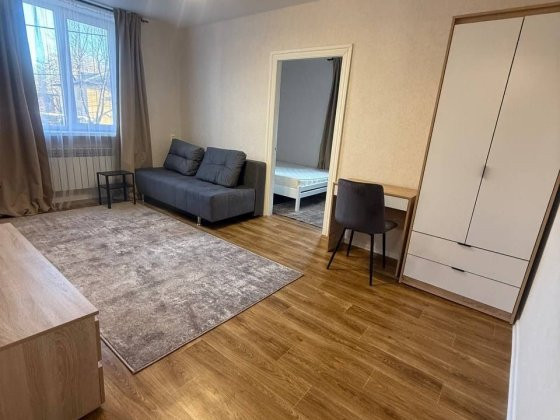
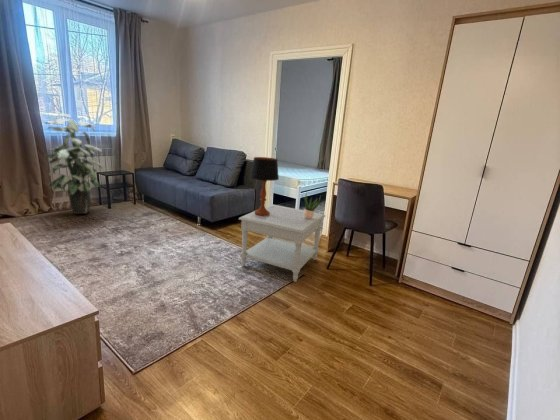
+ indoor plant (73, 165)
+ side table (281, 239)
+ potted plant (309, 204)
+ table lamp (263, 186)
